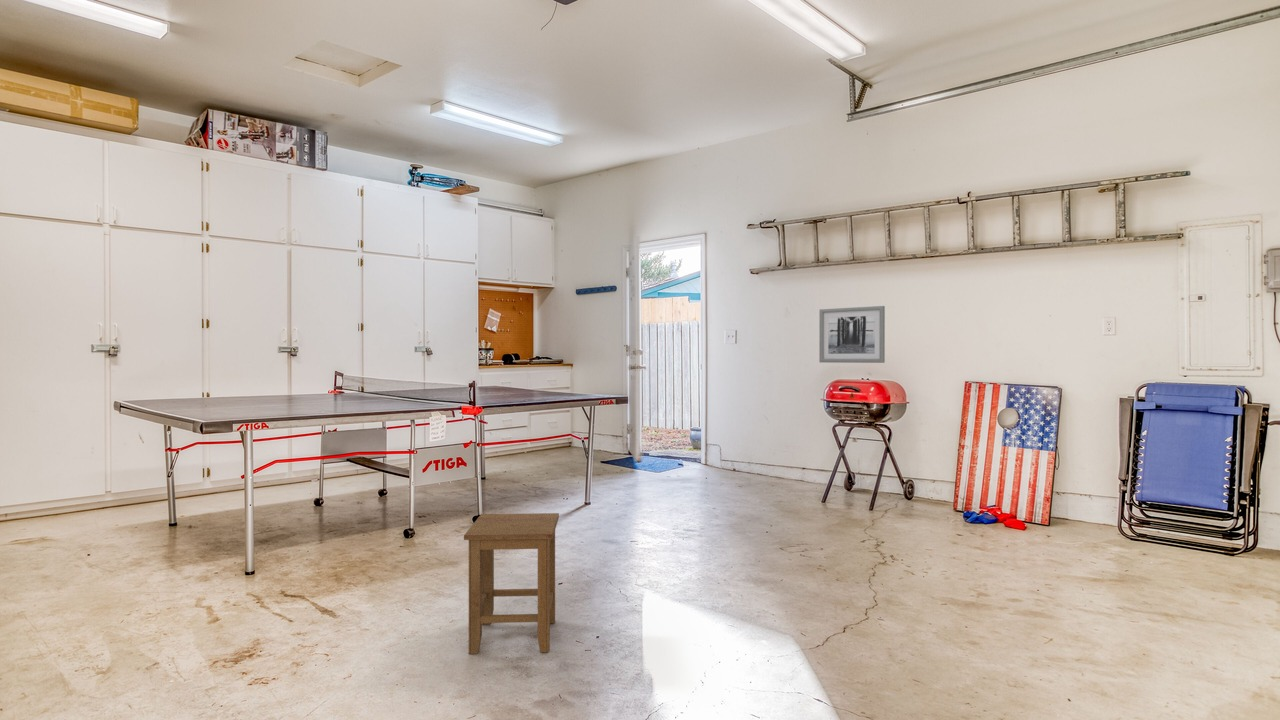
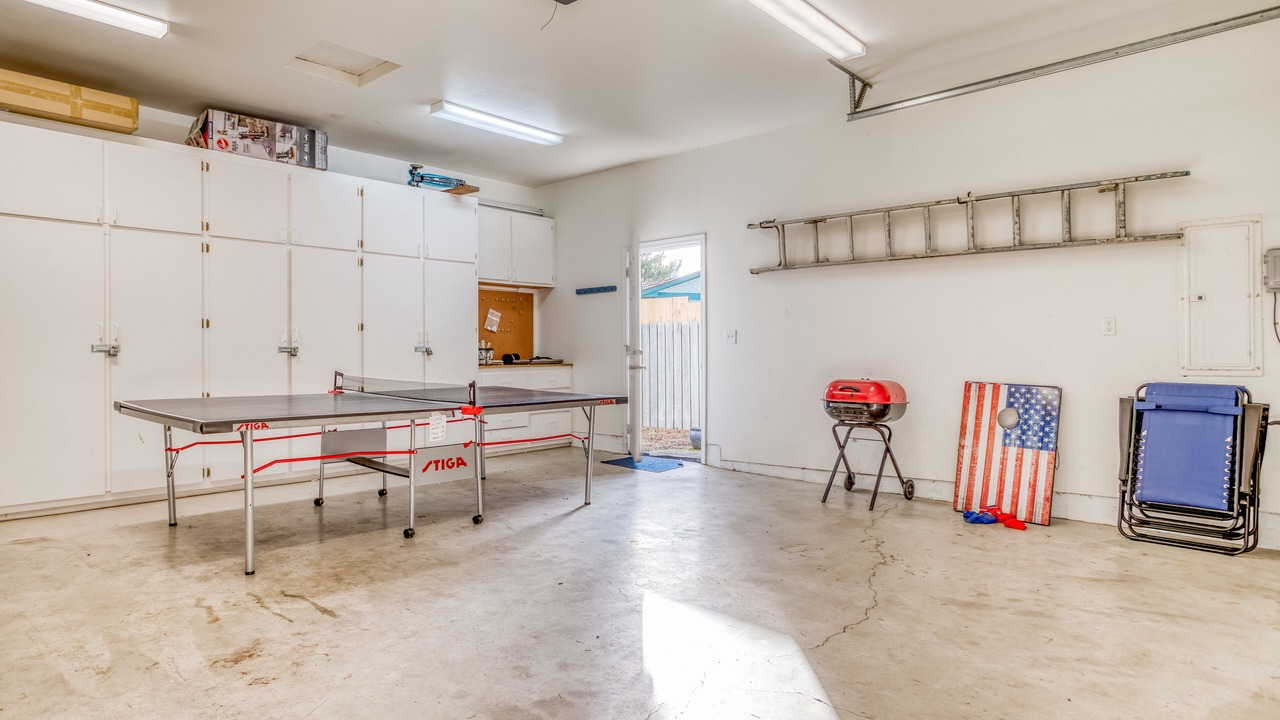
- stool (514, 589)
- wall art (850, 335)
